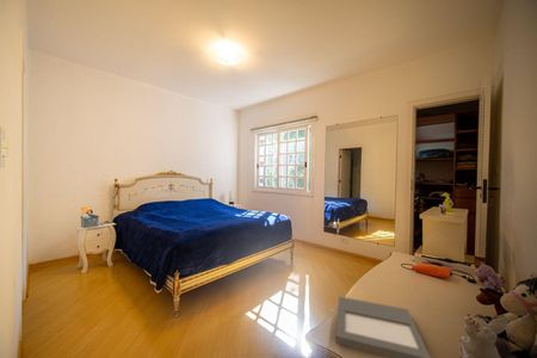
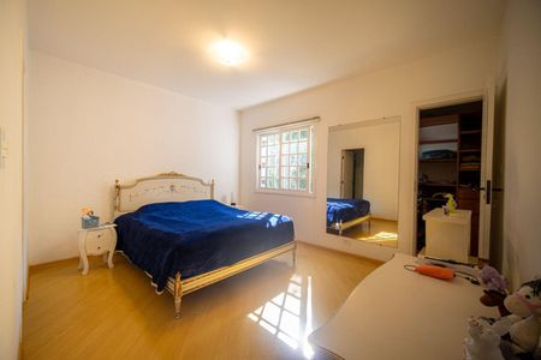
- picture frame (375, 325)
